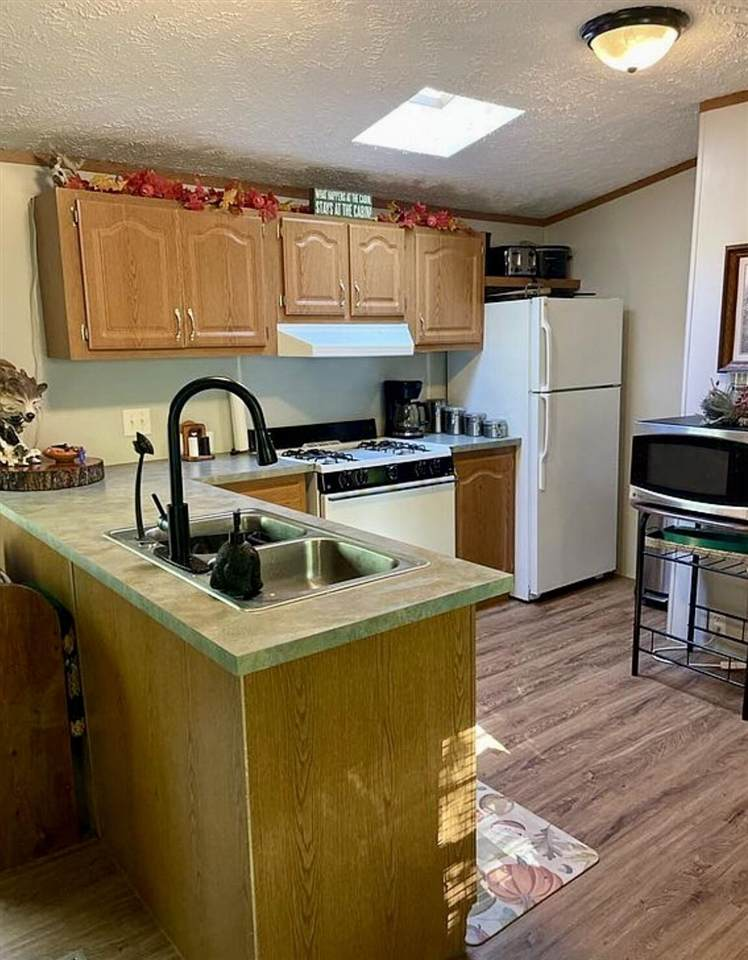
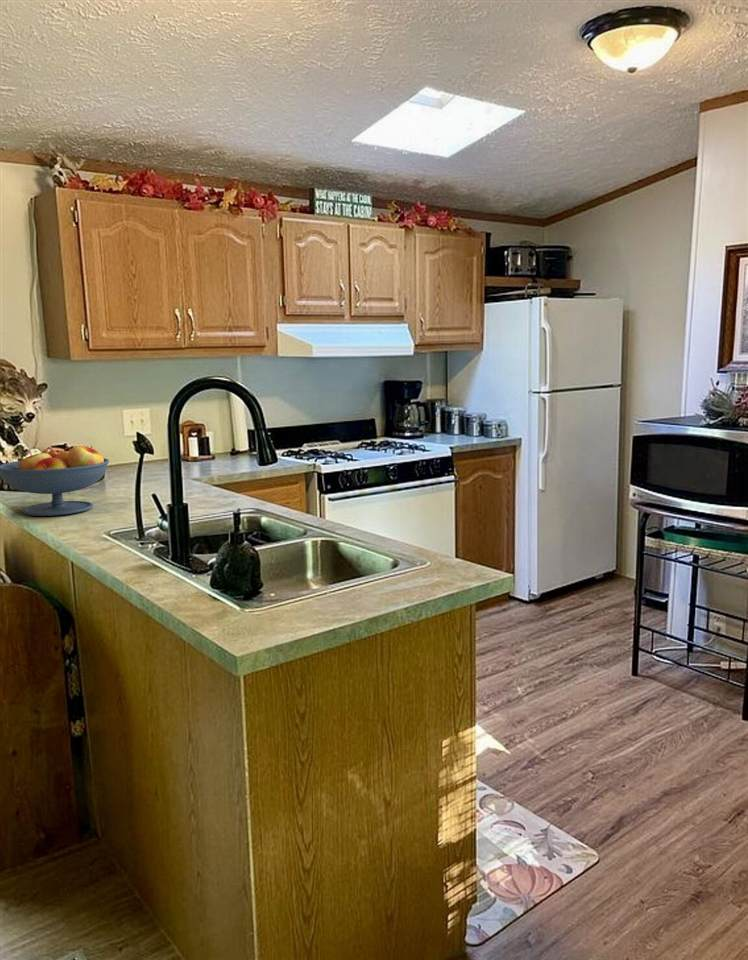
+ fruit bowl (55, 478)
